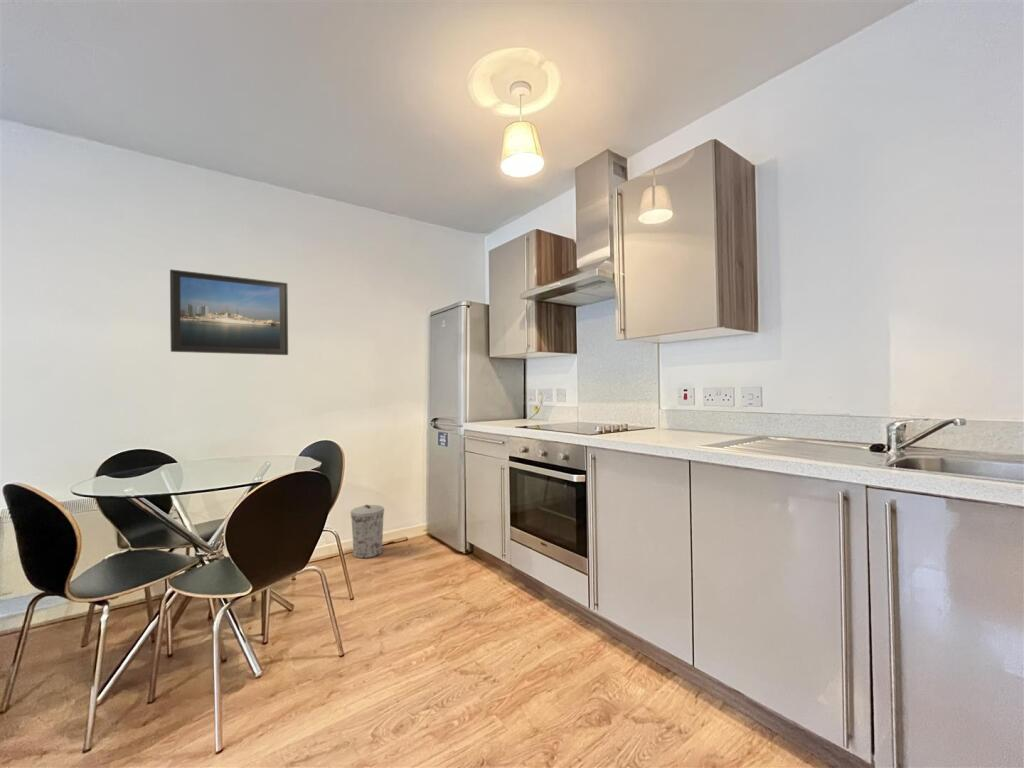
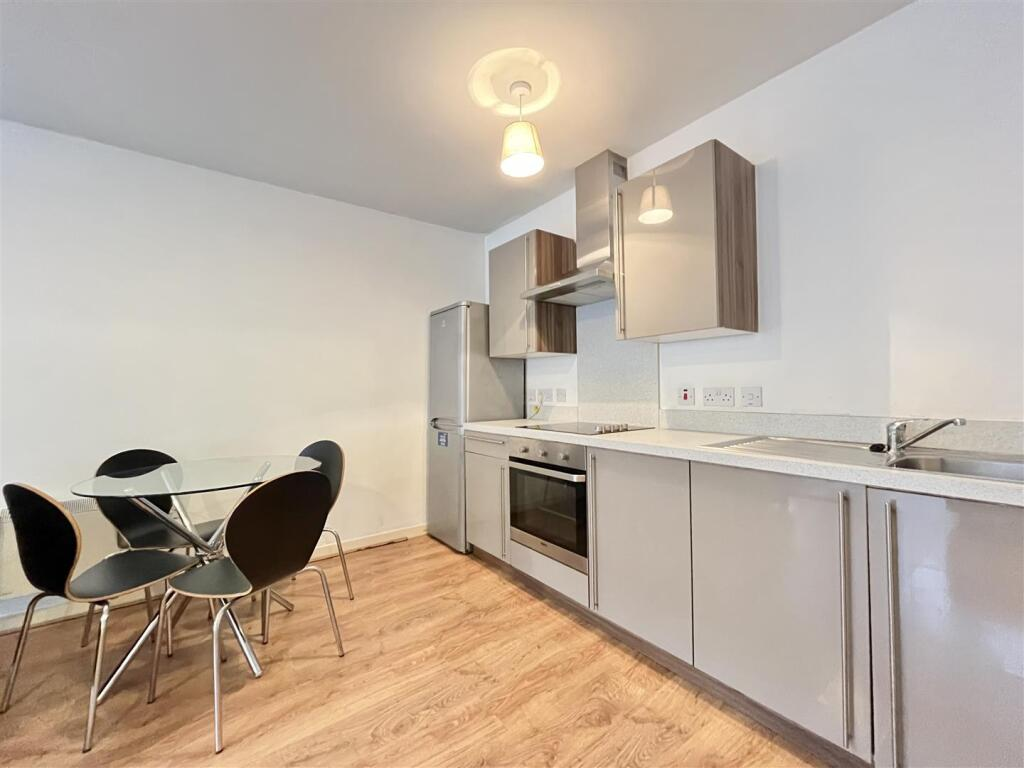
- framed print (232, 315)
- trash can (367, 529)
